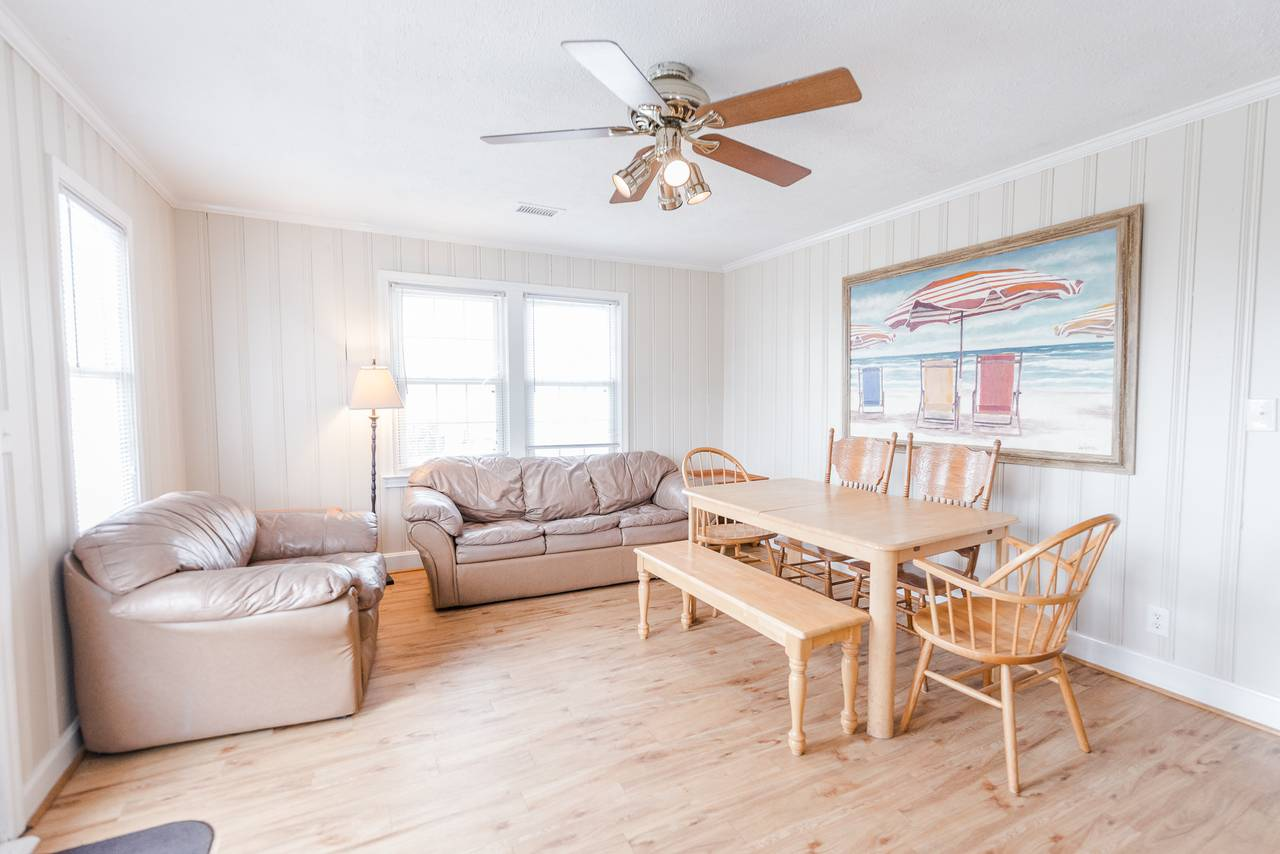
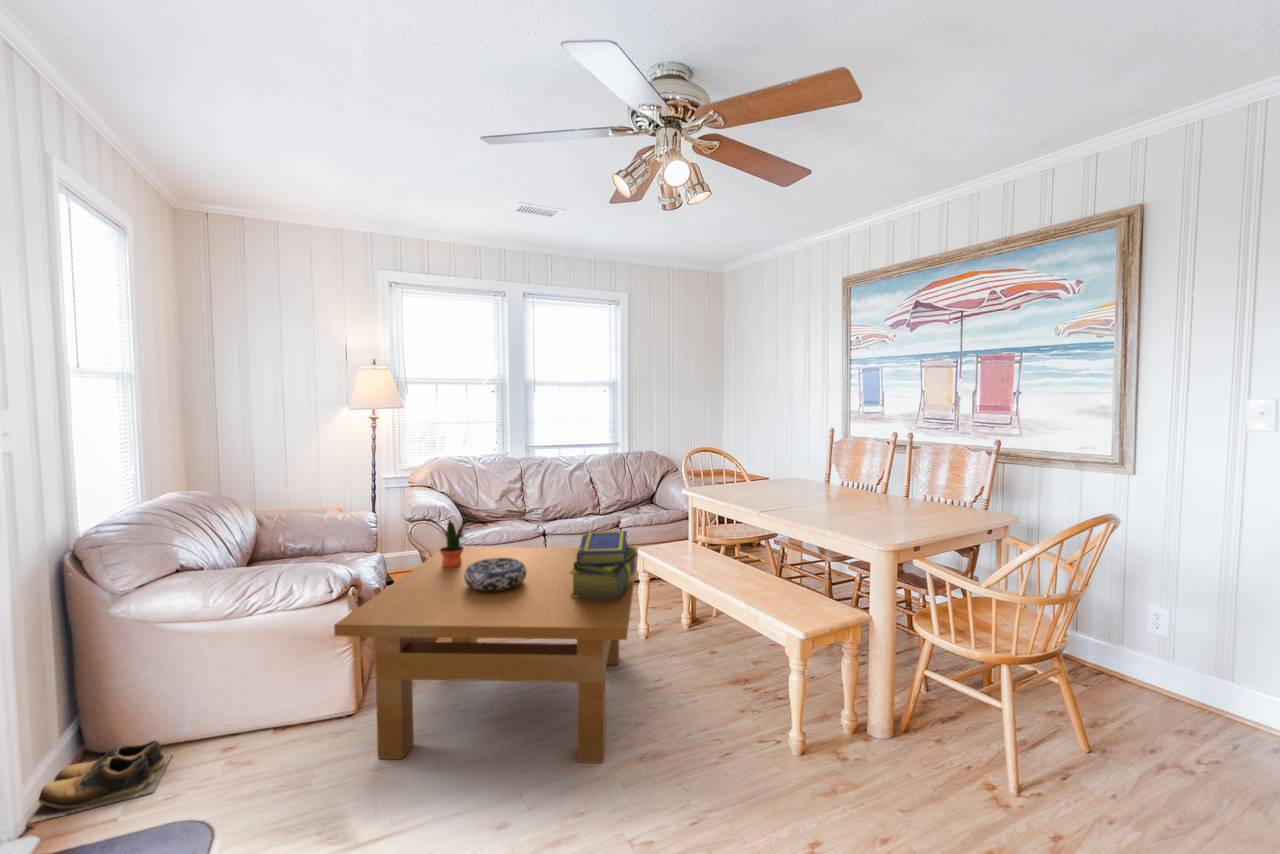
+ table (517, 638)
+ decorative bowl (495, 573)
+ shoes (105, 770)
+ potted plant (456, 537)
+ stack of books (605, 562)
